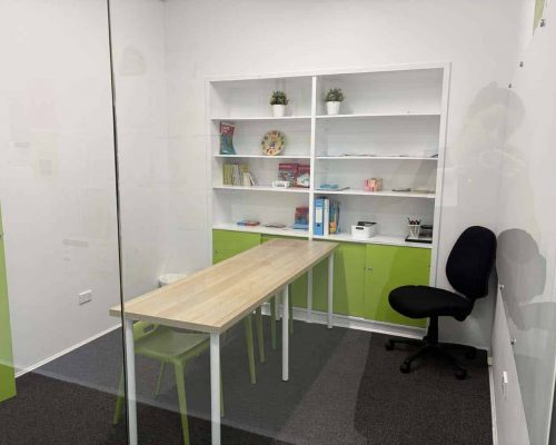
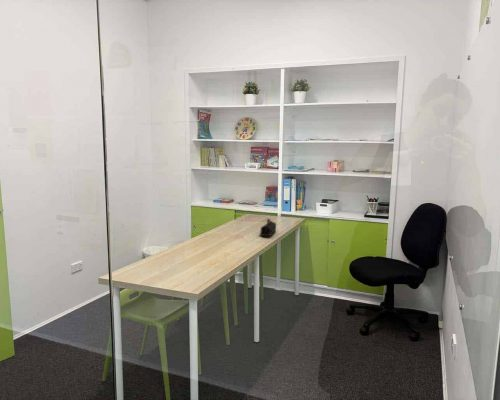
+ pencil case (268, 226)
